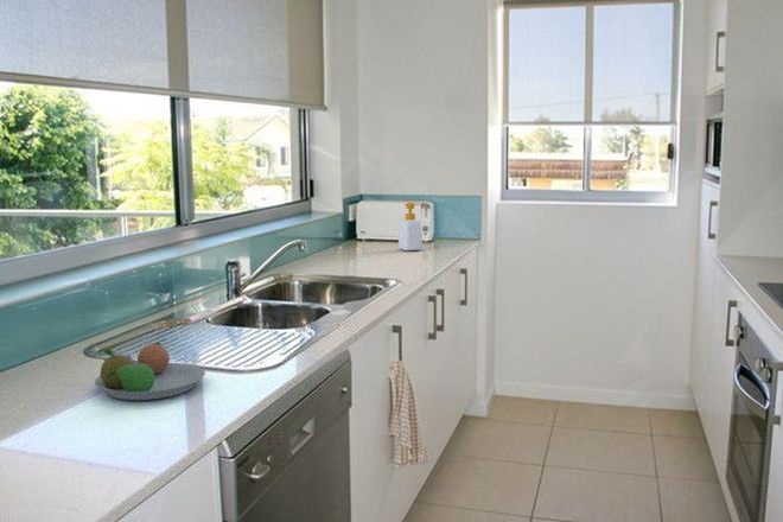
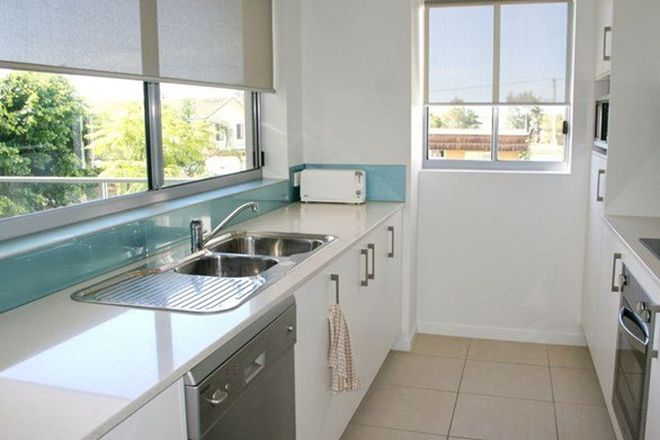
- fruit bowl (146, 367)
- soap bottle (414, 225)
